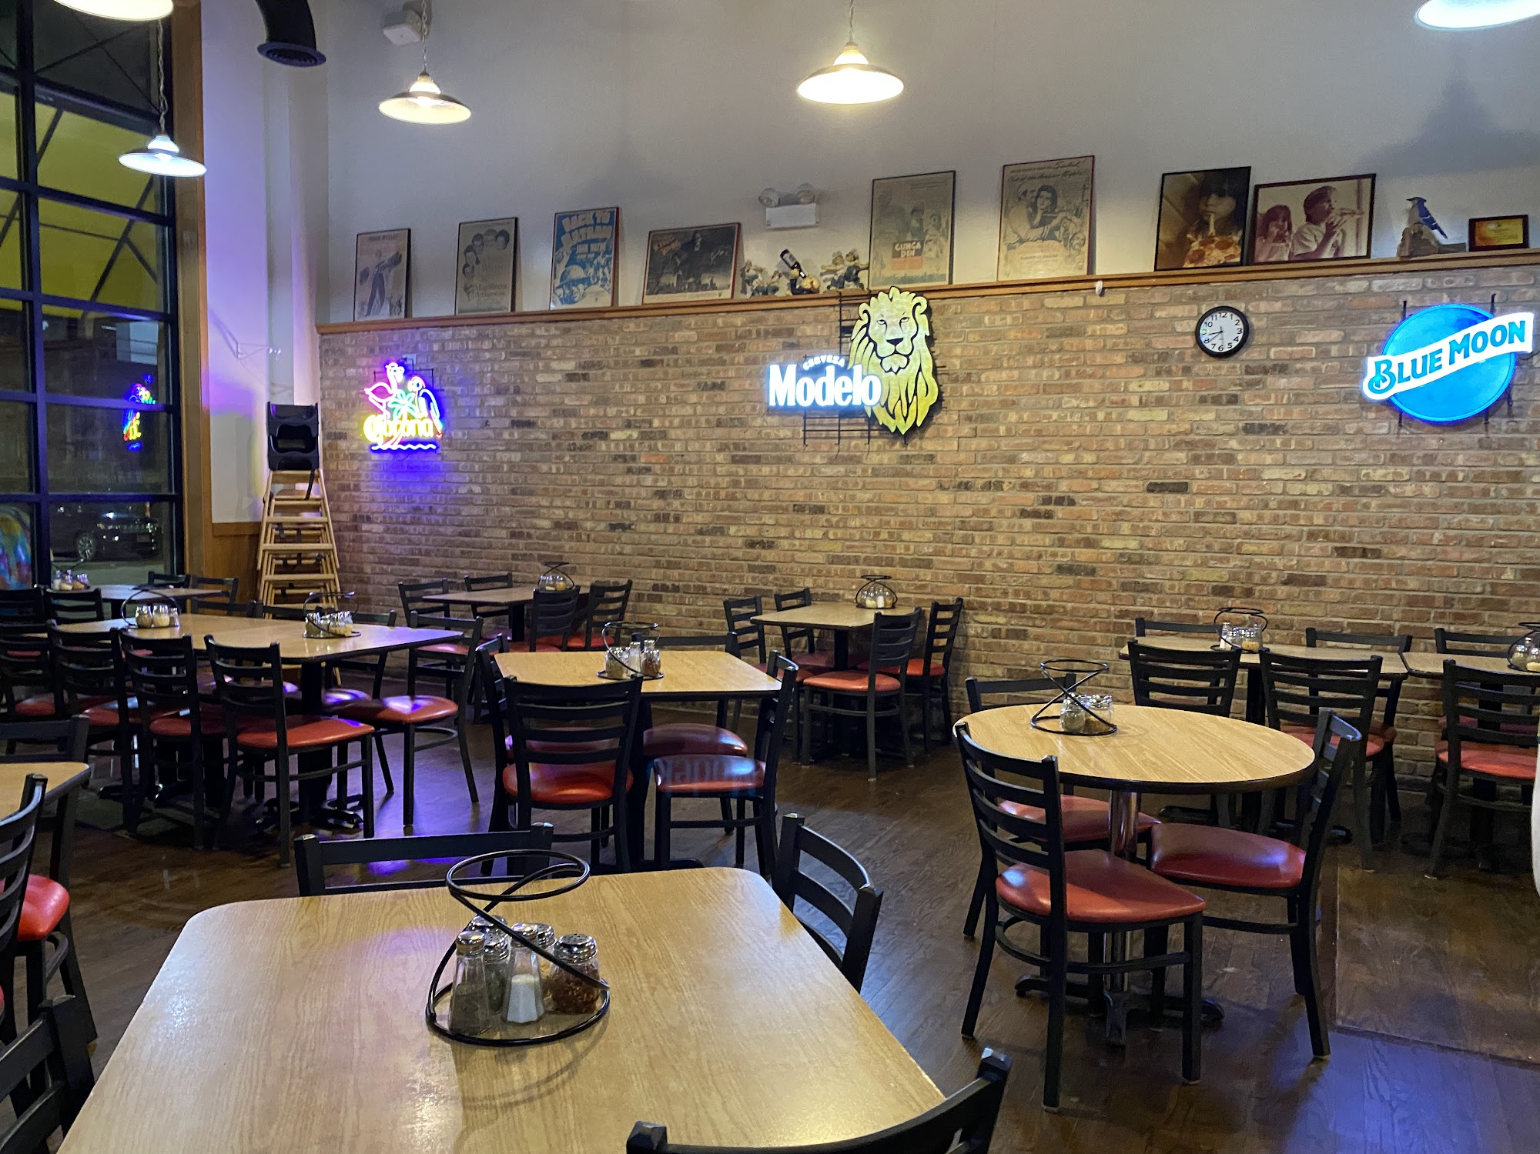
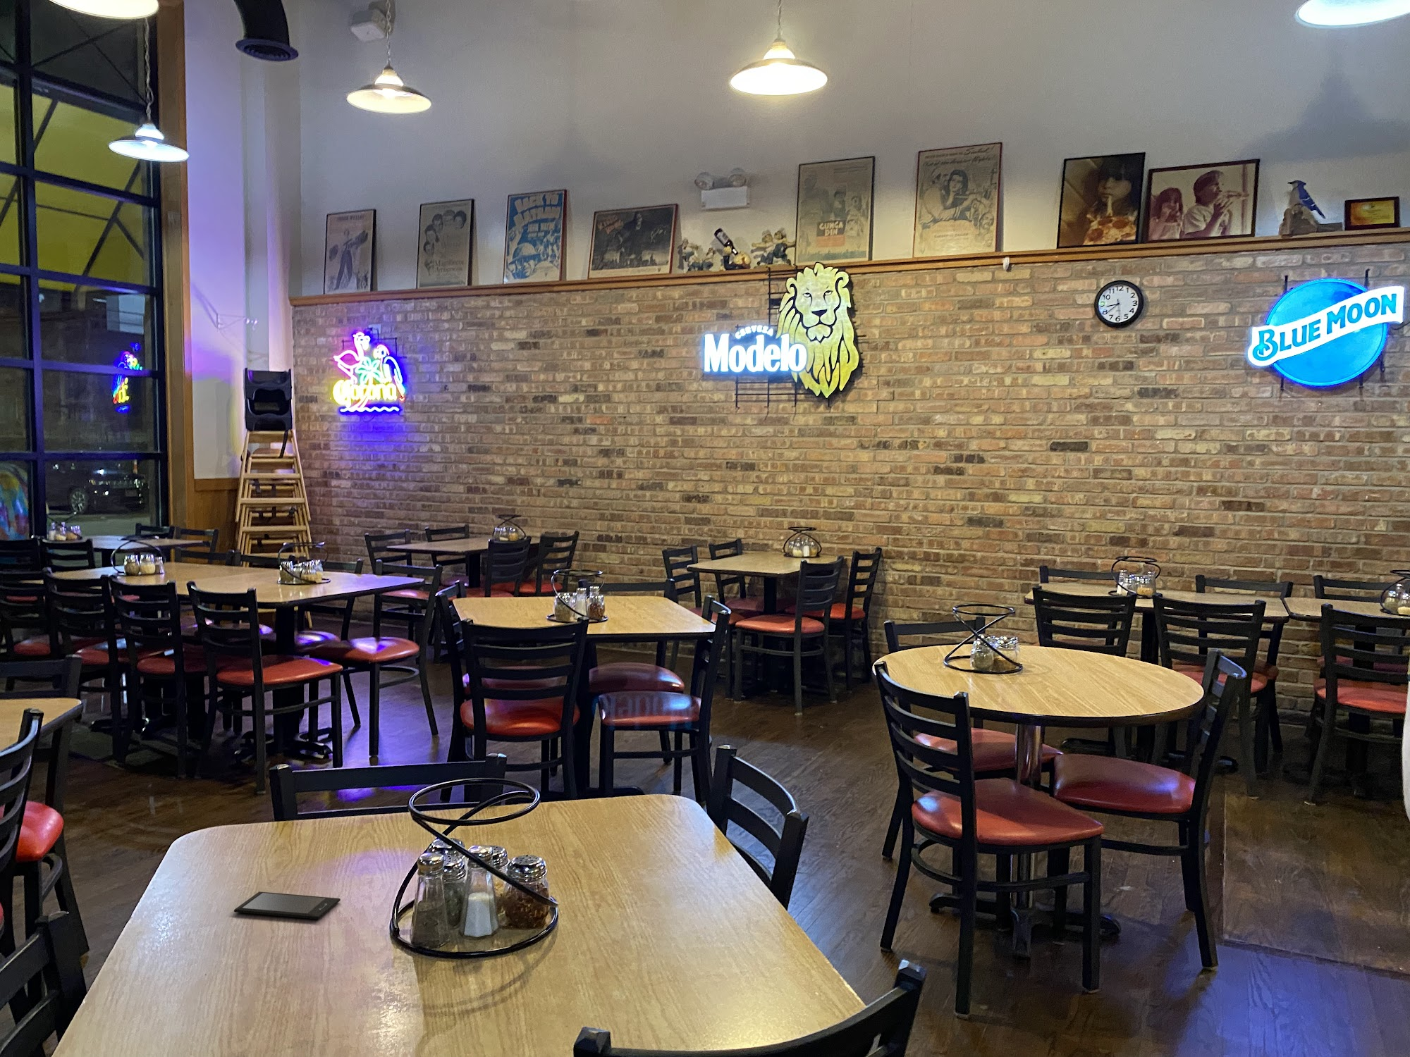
+ smartphone (288, 905)
